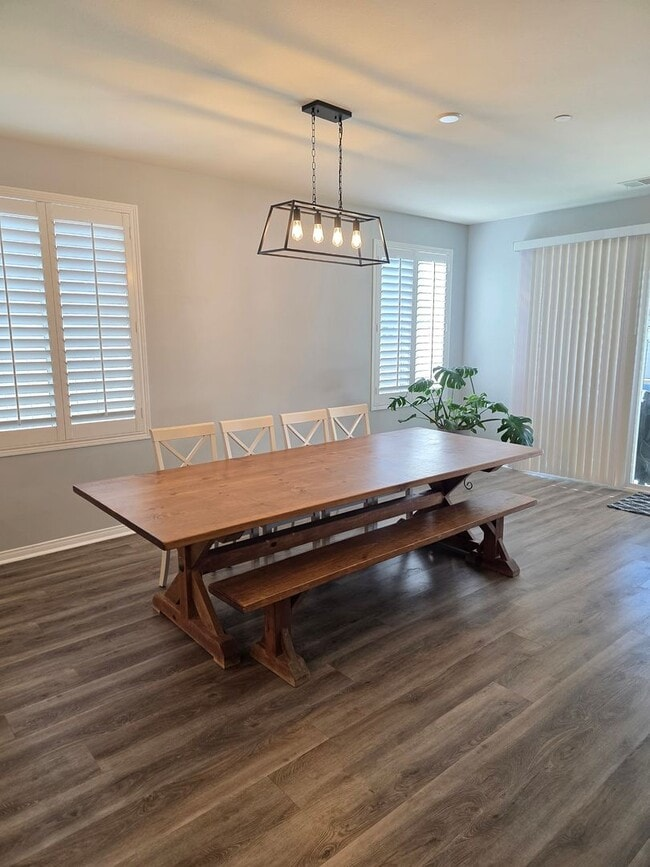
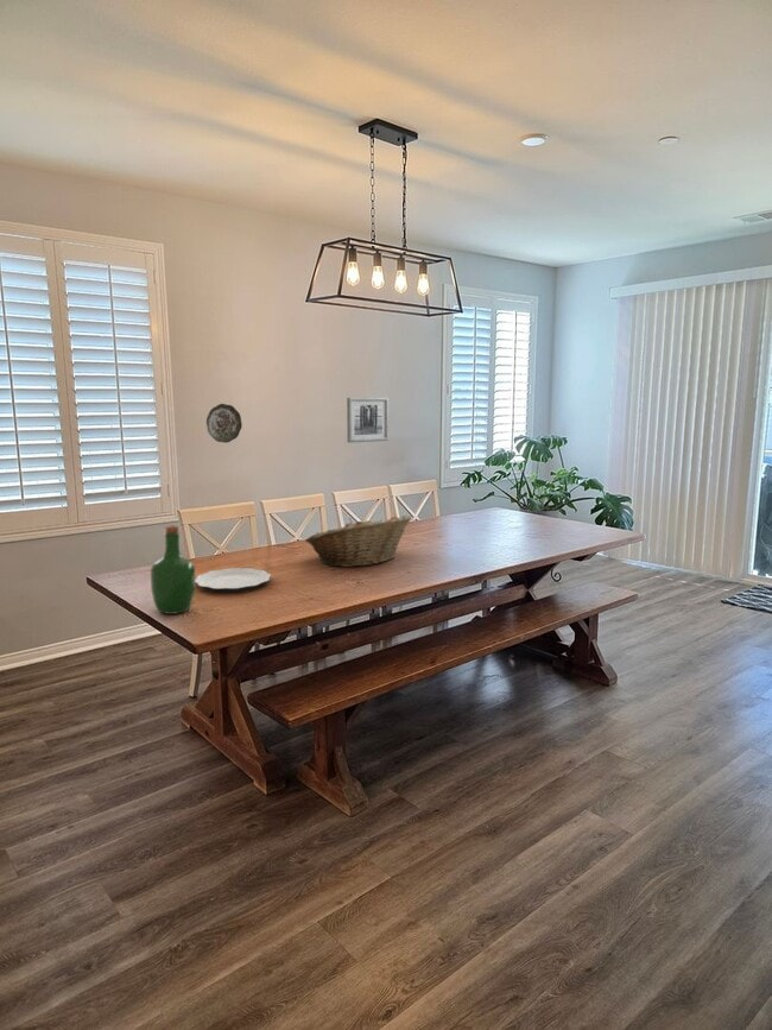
+ plate (233, 580)
+ wine bottle (172, 568)
+ fruit basket (360, 537)
+ decorative plate (223, 423)
+ wall art (368, 419)
